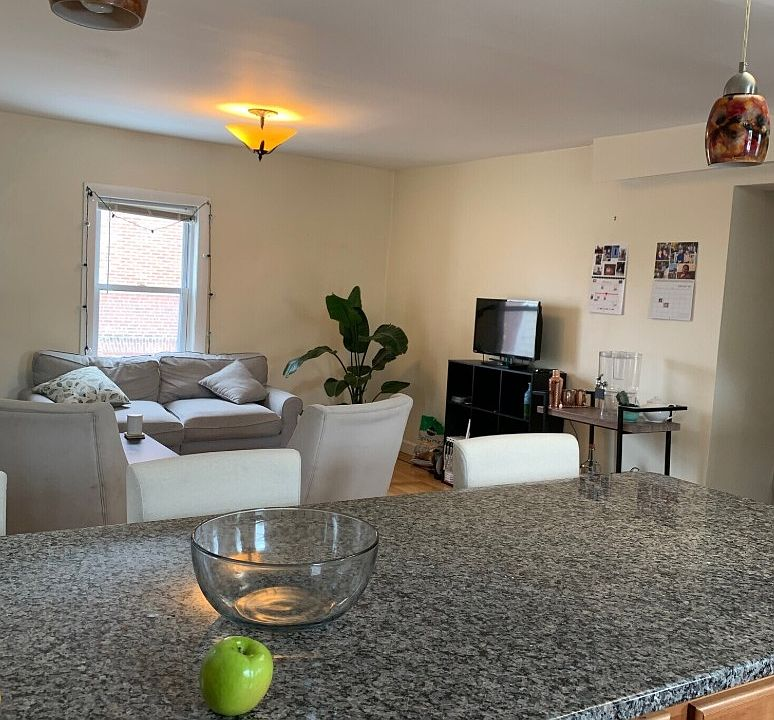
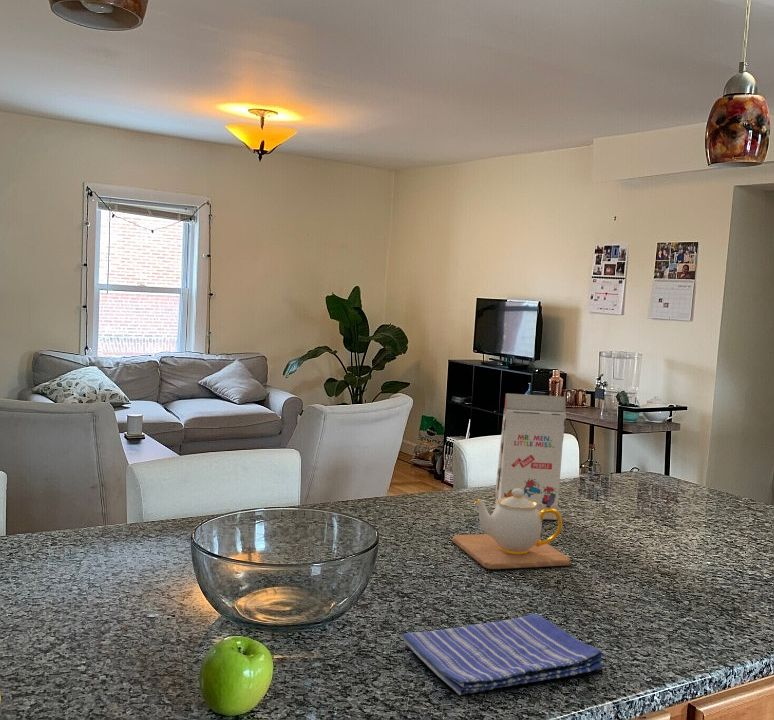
+ teapot (511, 519)
+ dish towel (502, 647)
+ gift box (529, 454)
